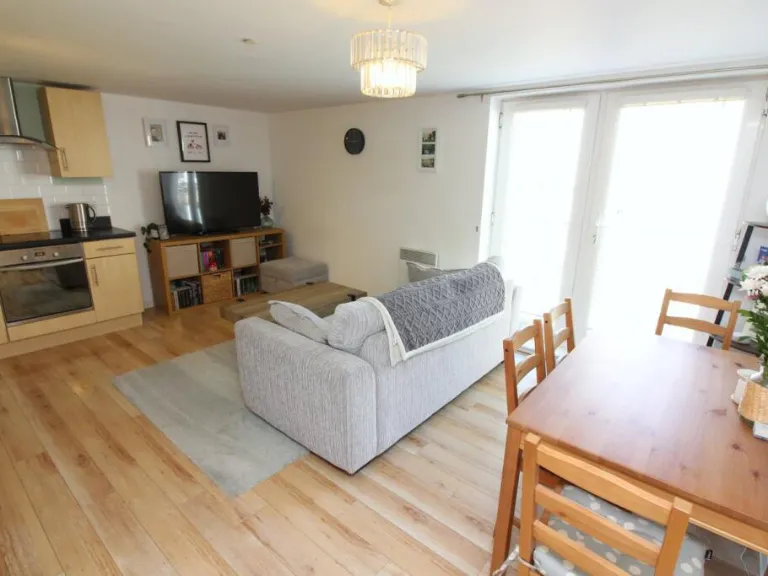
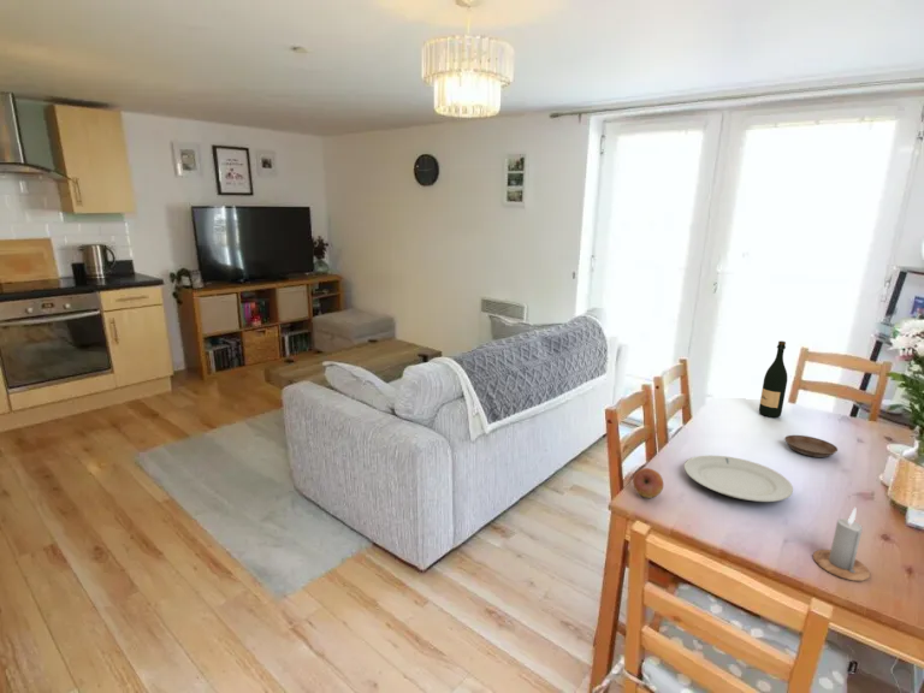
+ fruit (647, 482)
+ candle (847, 535)
+ chinaware (735, 479)
+ wine bottle (775, 378)
+ saucer (810, 446)
